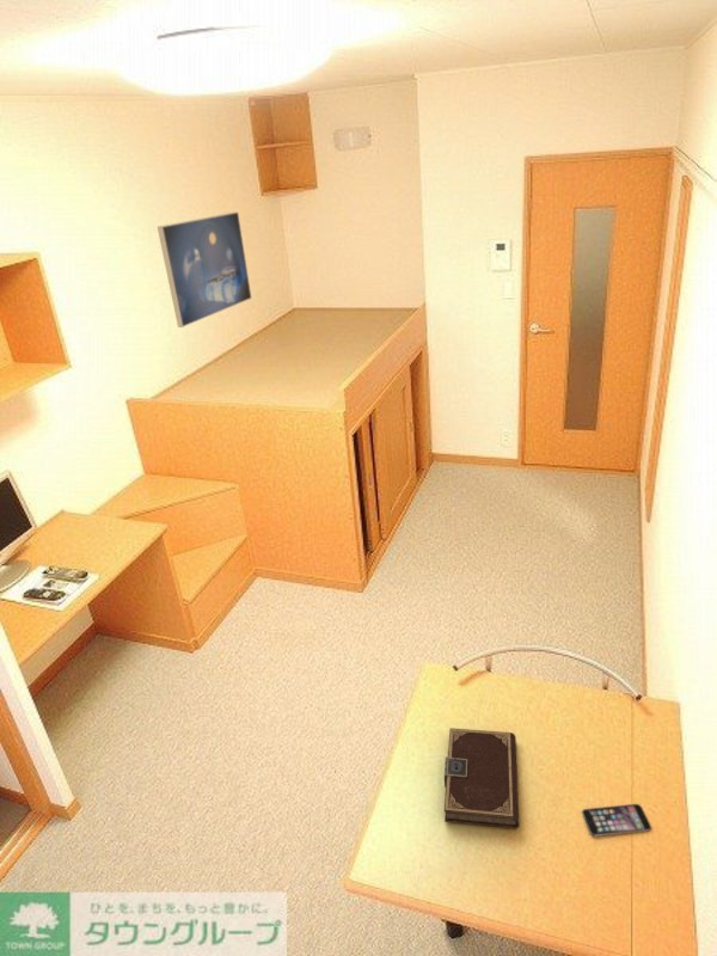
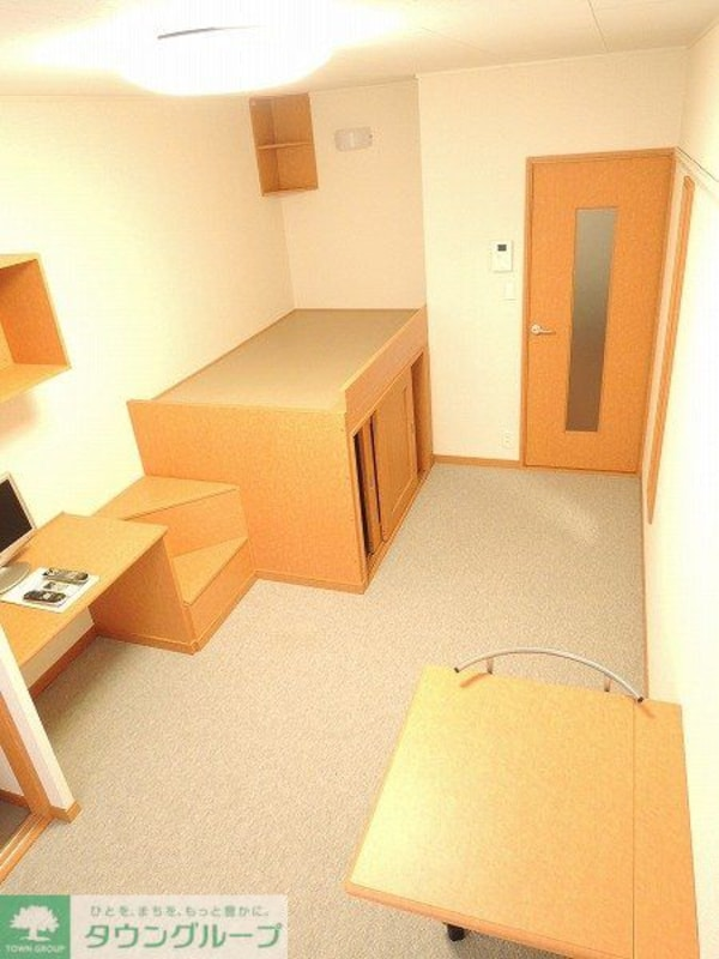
- smartphone (615, 819)
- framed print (209, 266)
- notebook (480, 774)
